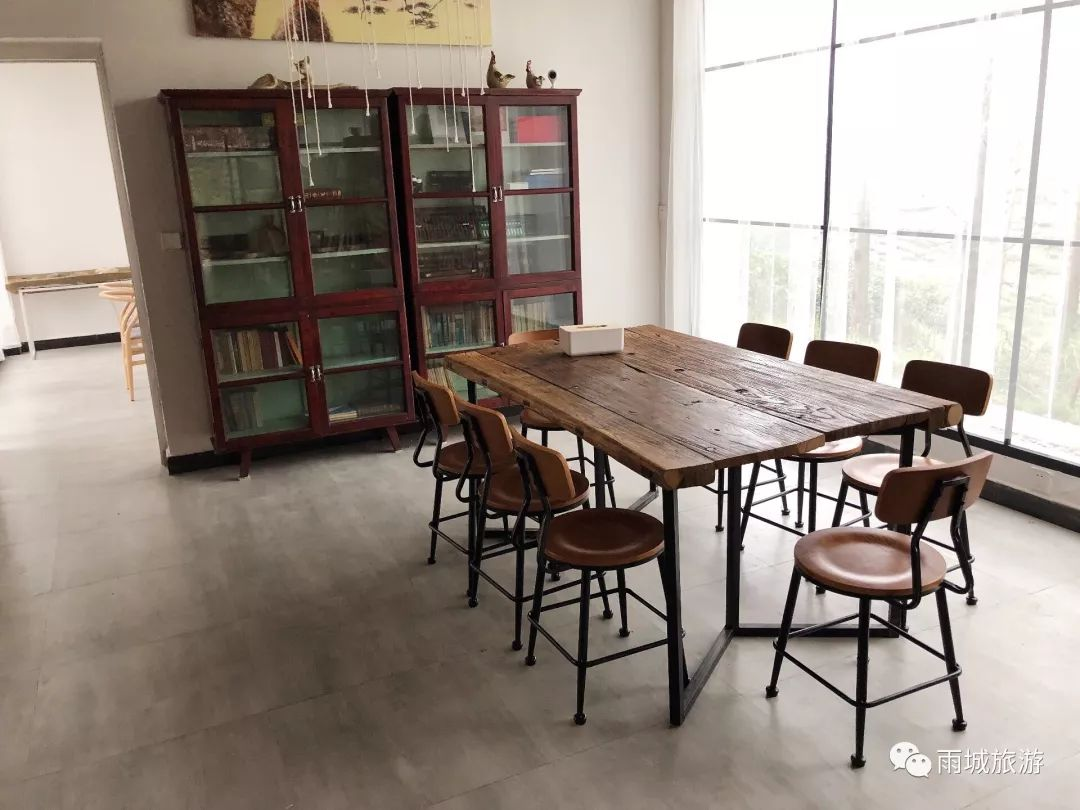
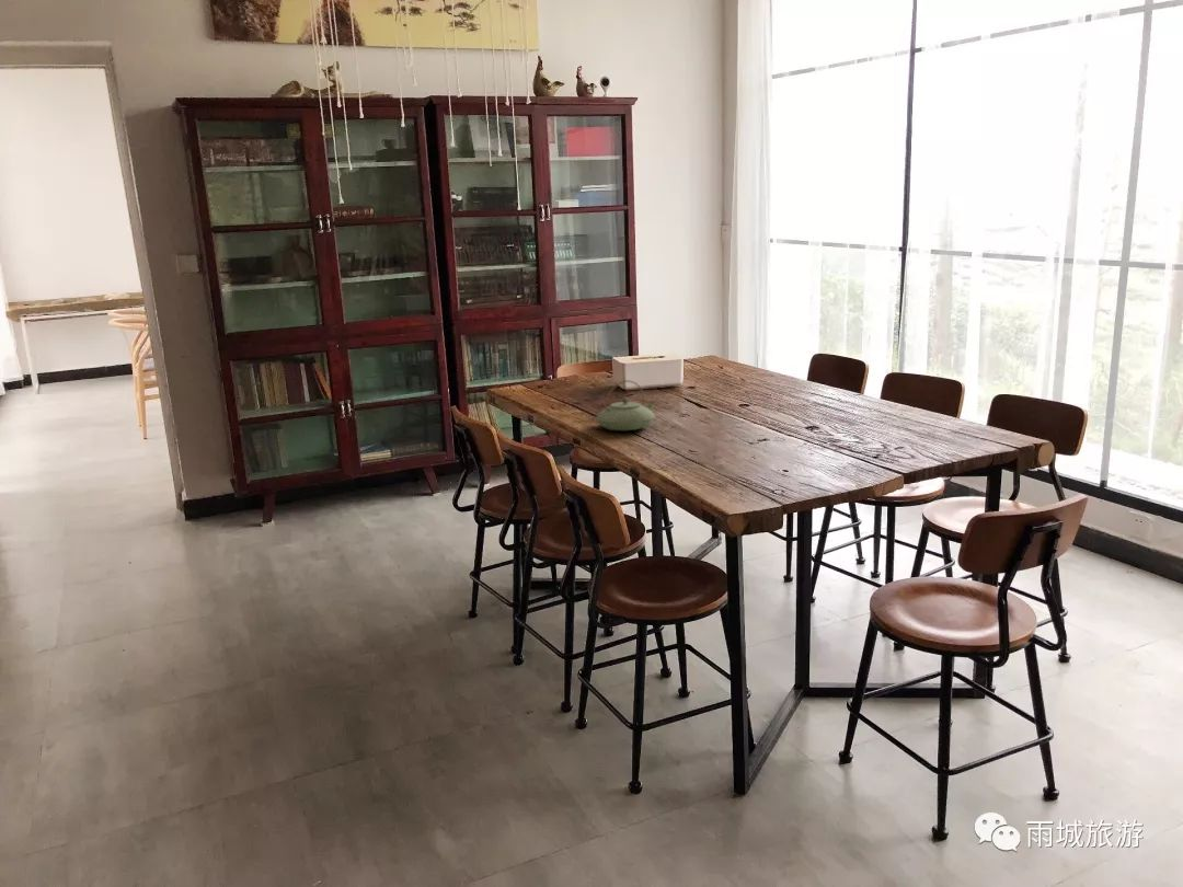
+ teapot (628, 403)
